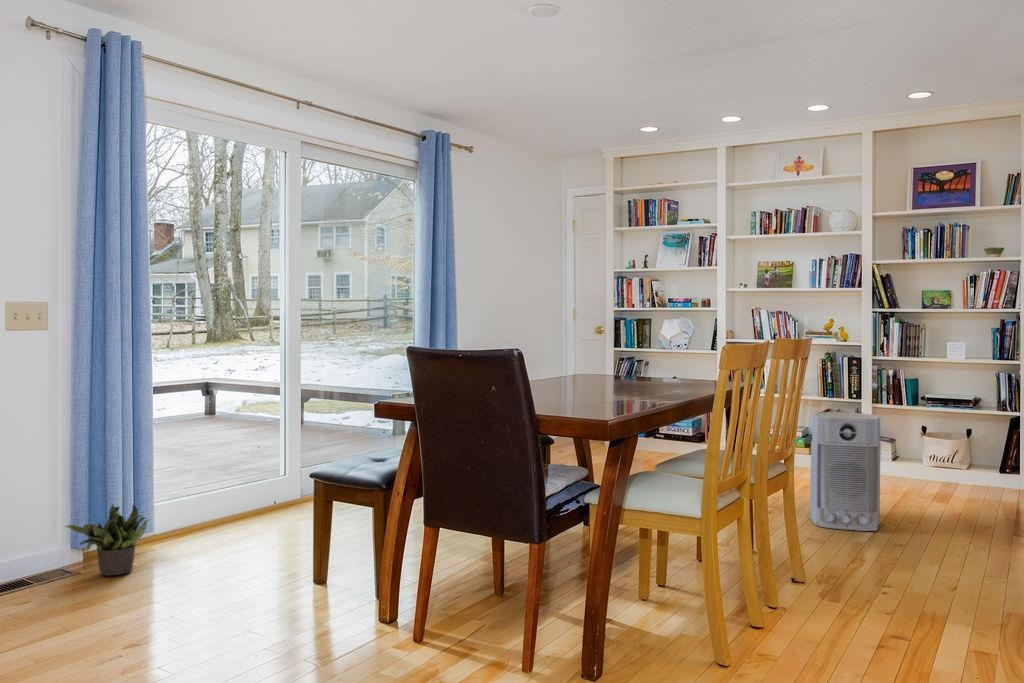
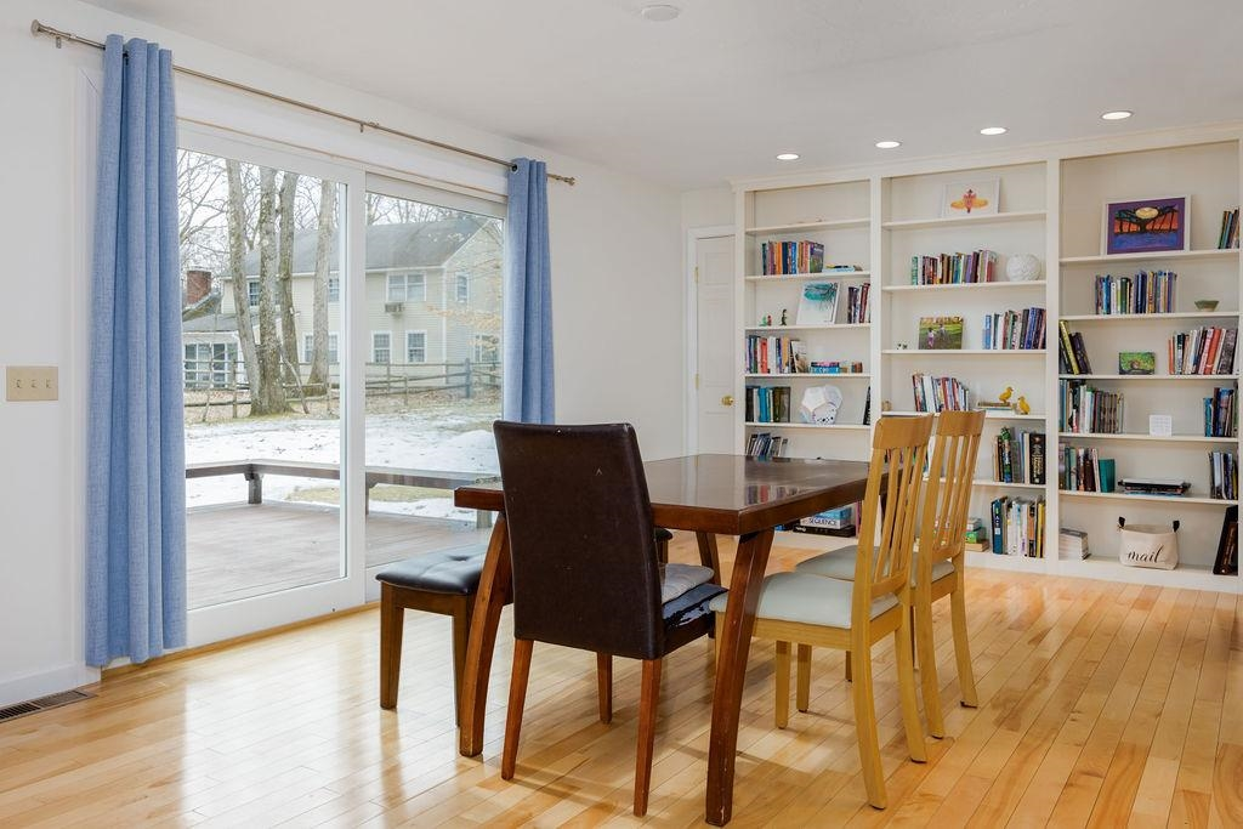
- potted plant (106, 538)
- air purifier (845, 468)
